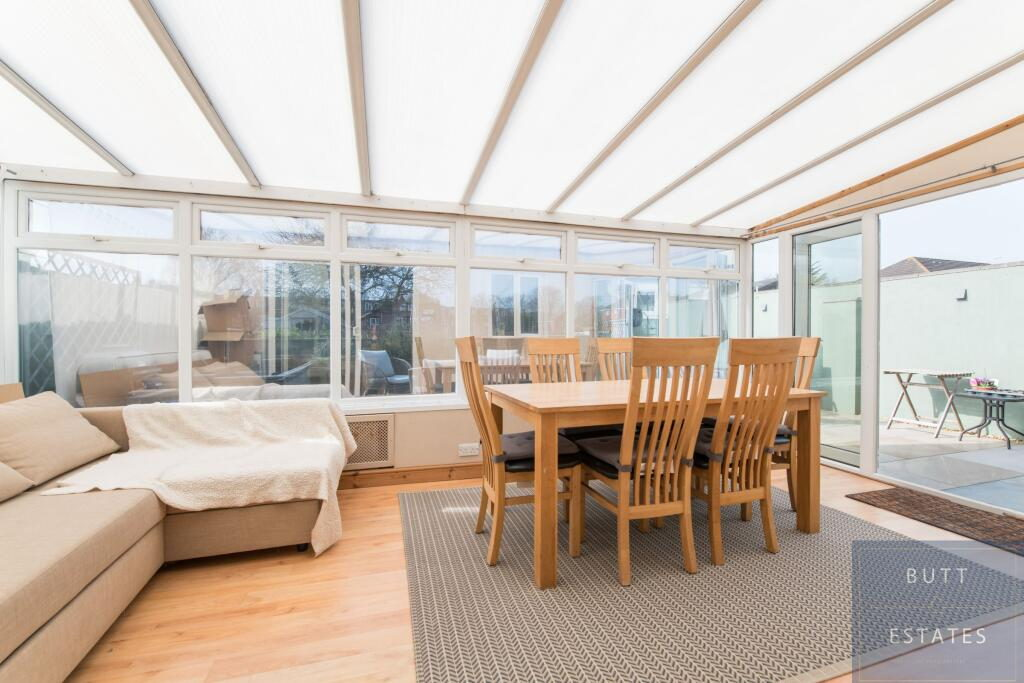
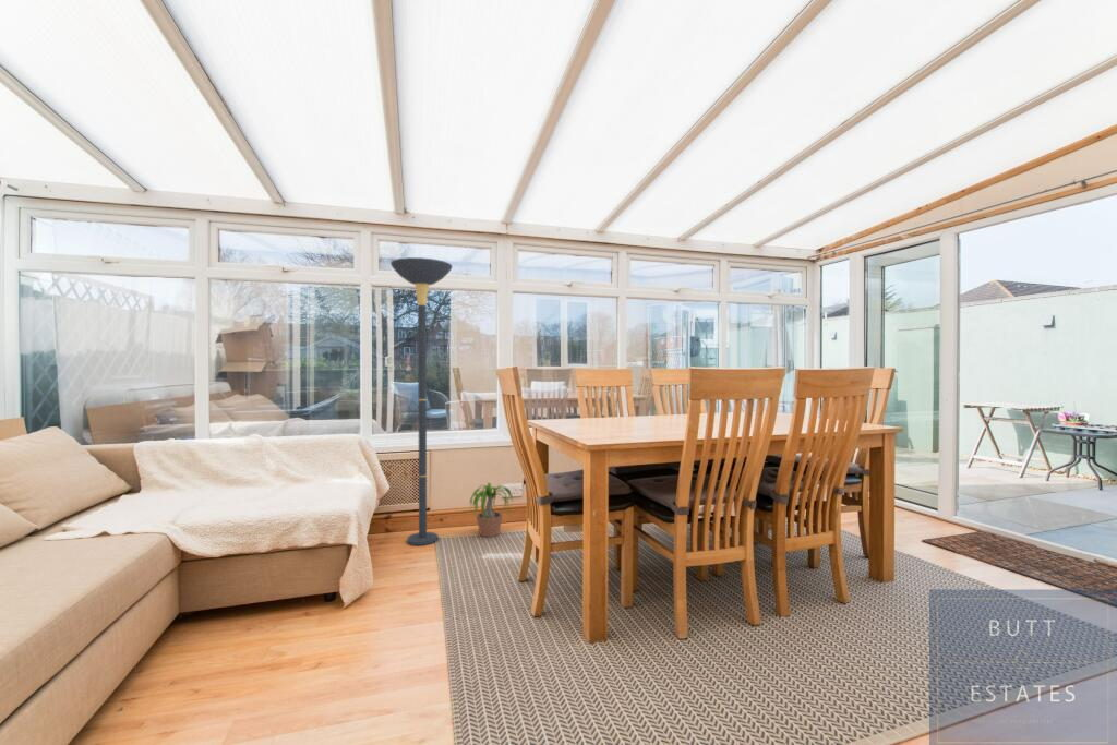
+ floor lamp (422, 402)
+ potted plant (491, 507)
